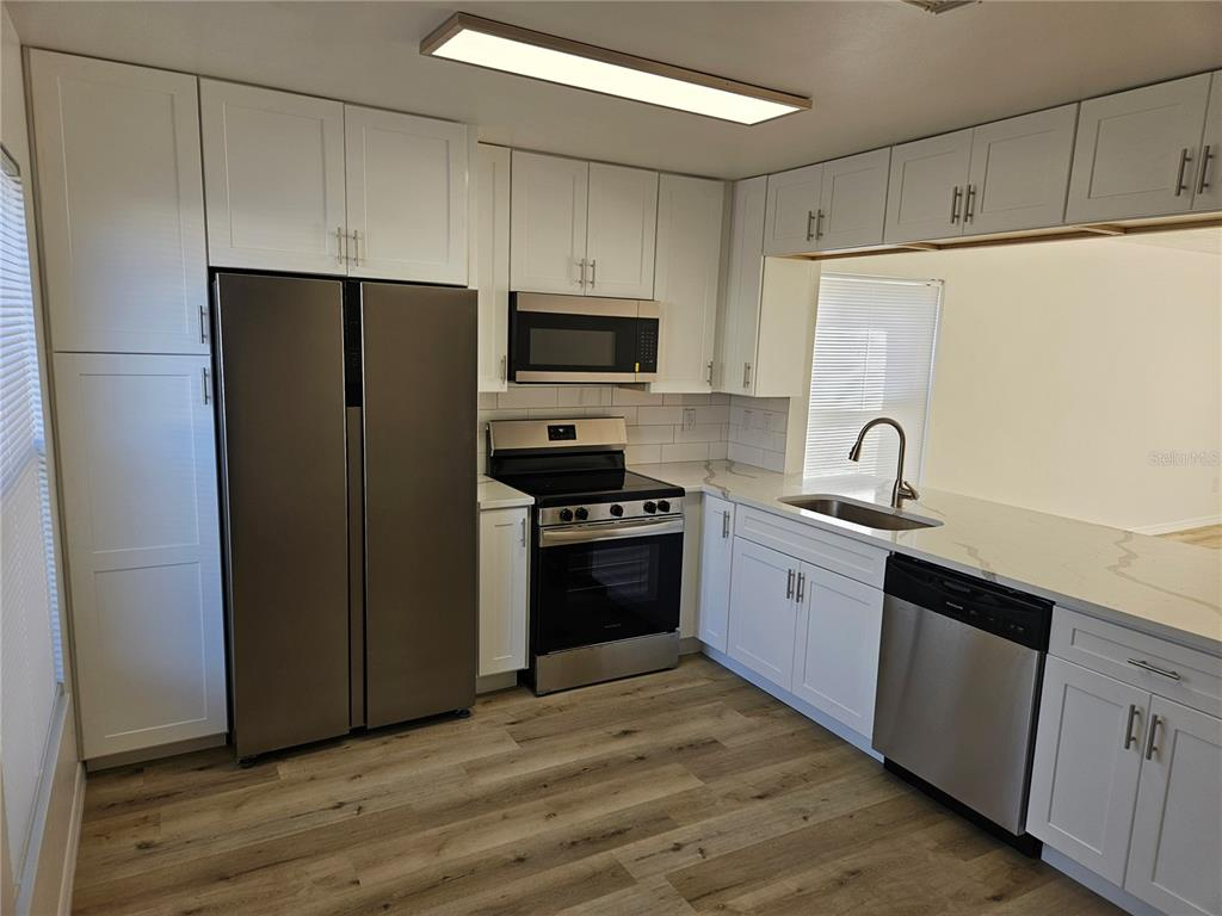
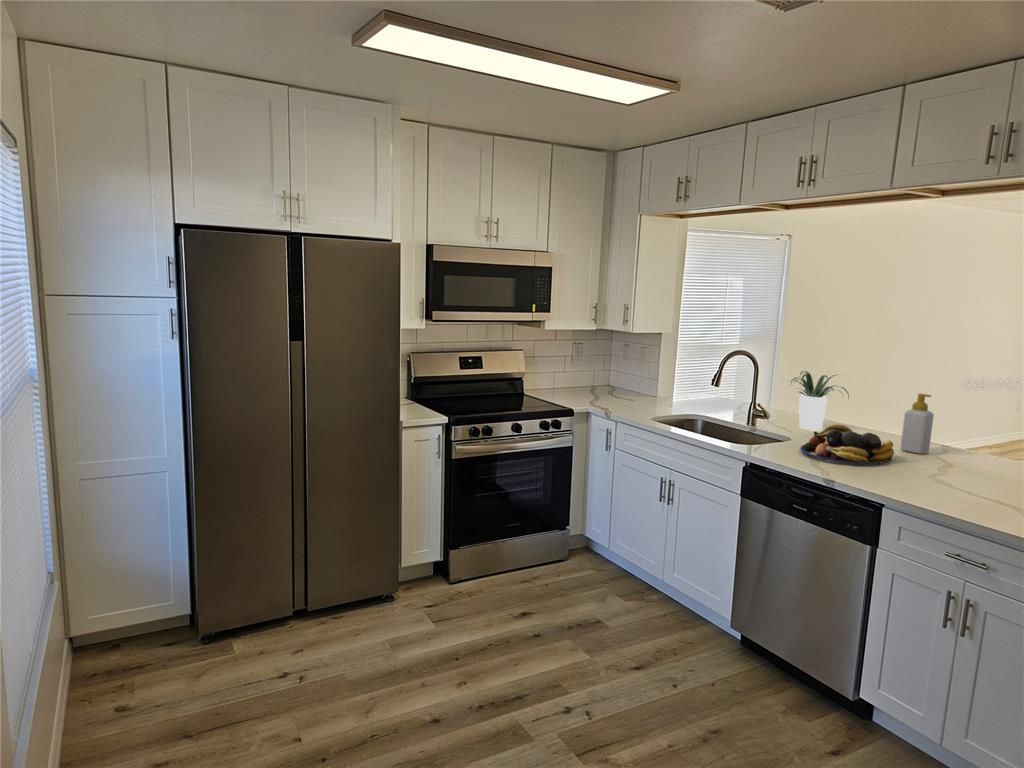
+ soap bottle (918, 422)
+ potted plant (812, 400)
+ fruit bowl (845, 440)
